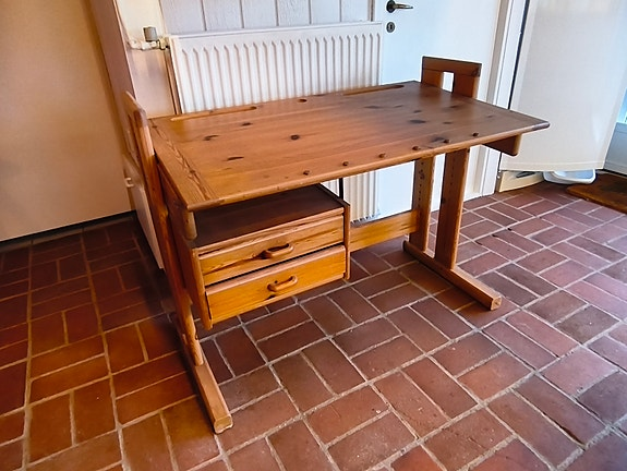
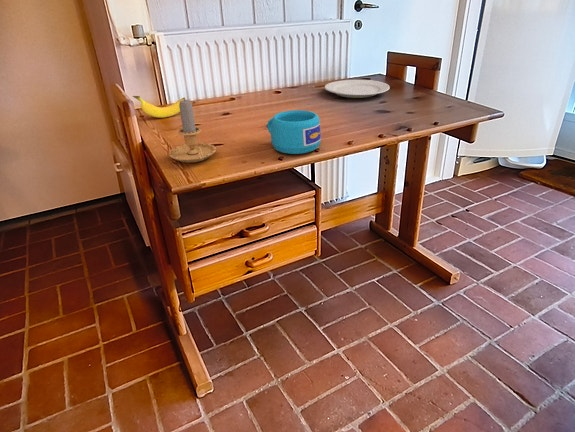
+ candle (190, 130)
+ chinaware (356, 89)
+ banana (160, 107)
+ cup (290, 131)
